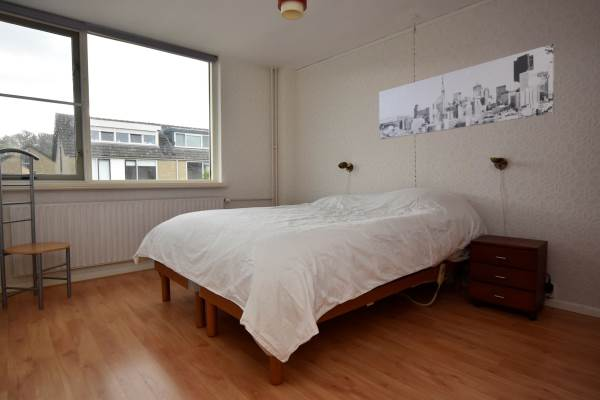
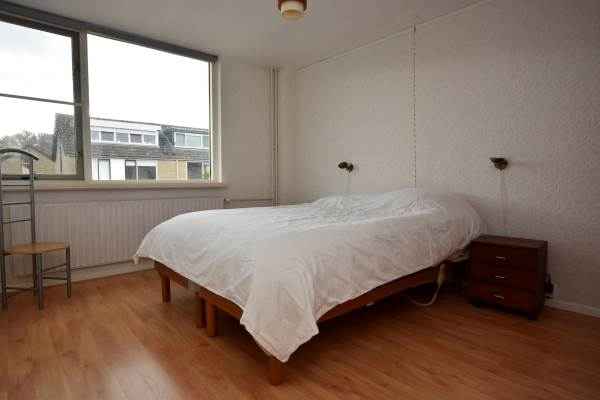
- wall art (450, 100)
